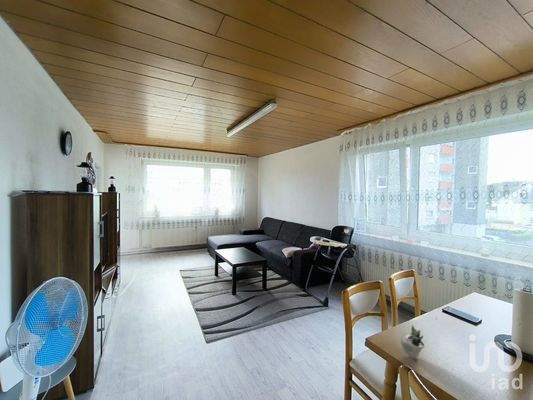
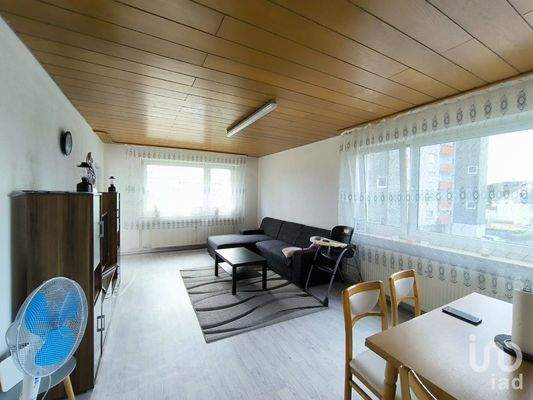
- succulent plant (417, 336)
